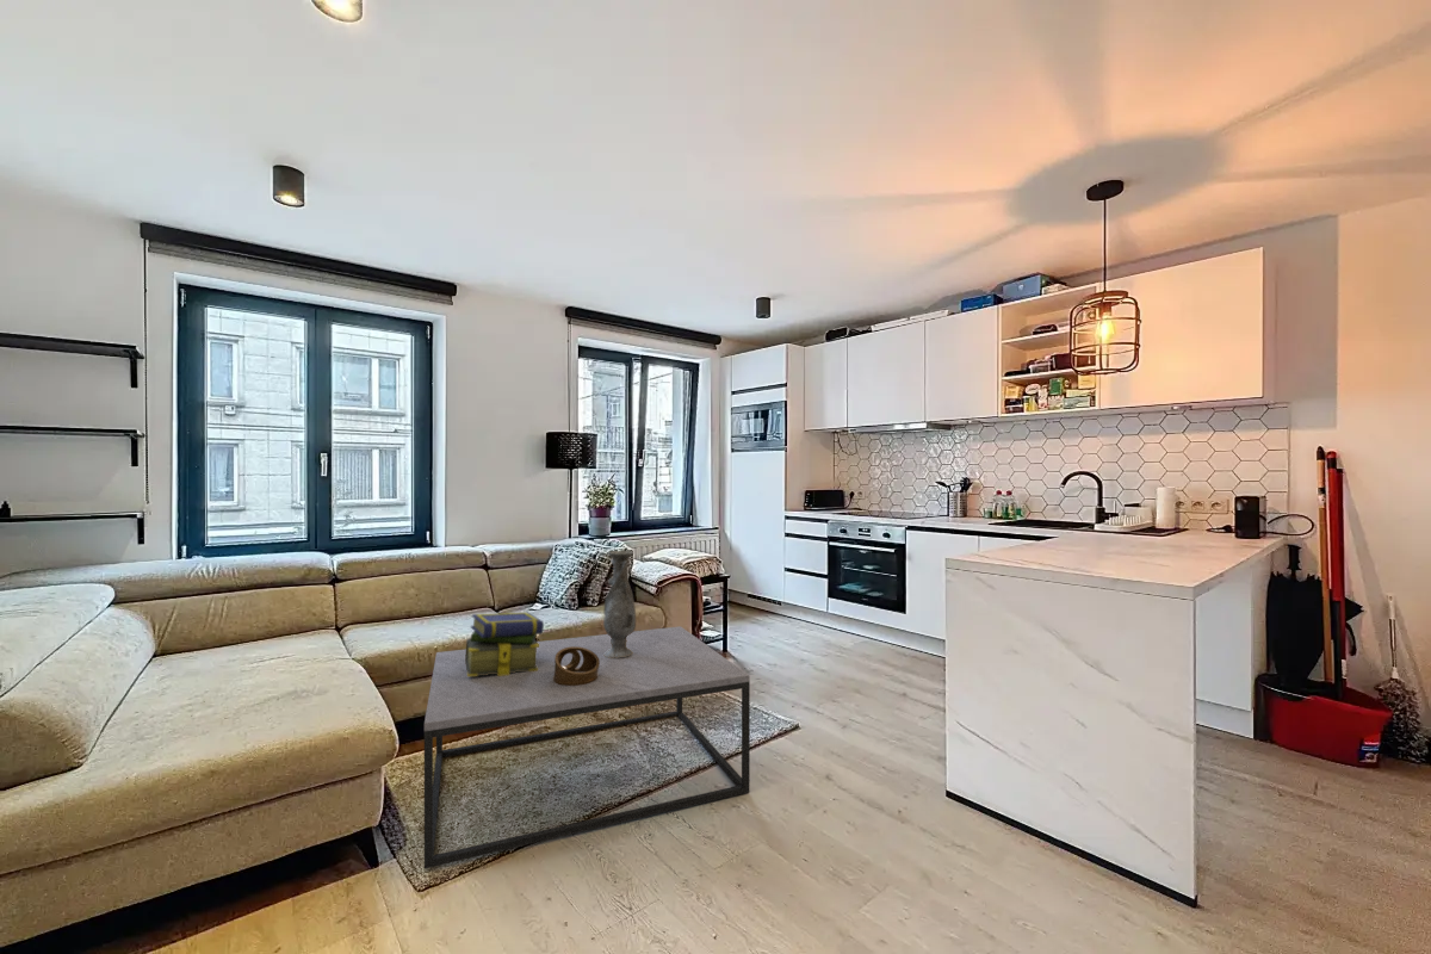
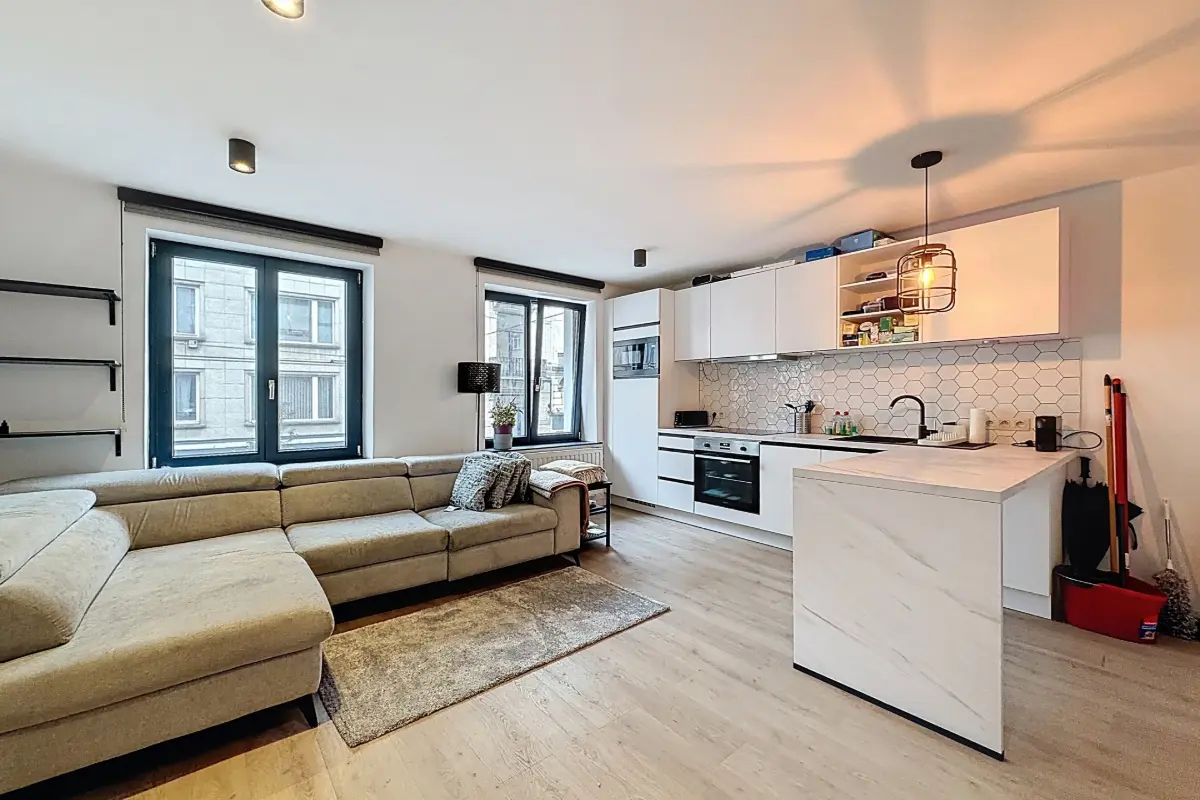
- vase (619, 602)
- stack of books (503, 639)
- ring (575, 663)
- coffee table (582, 713)
